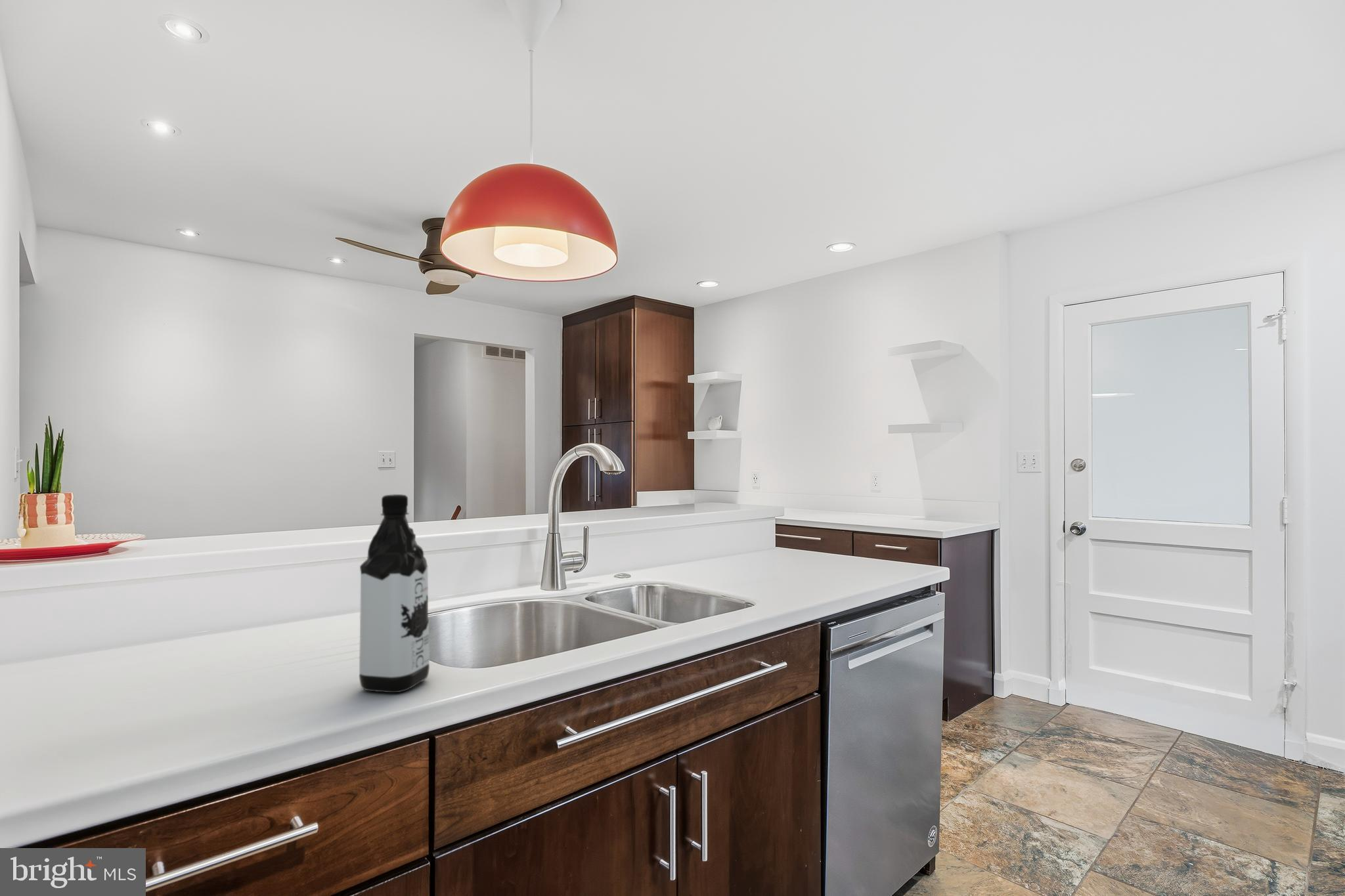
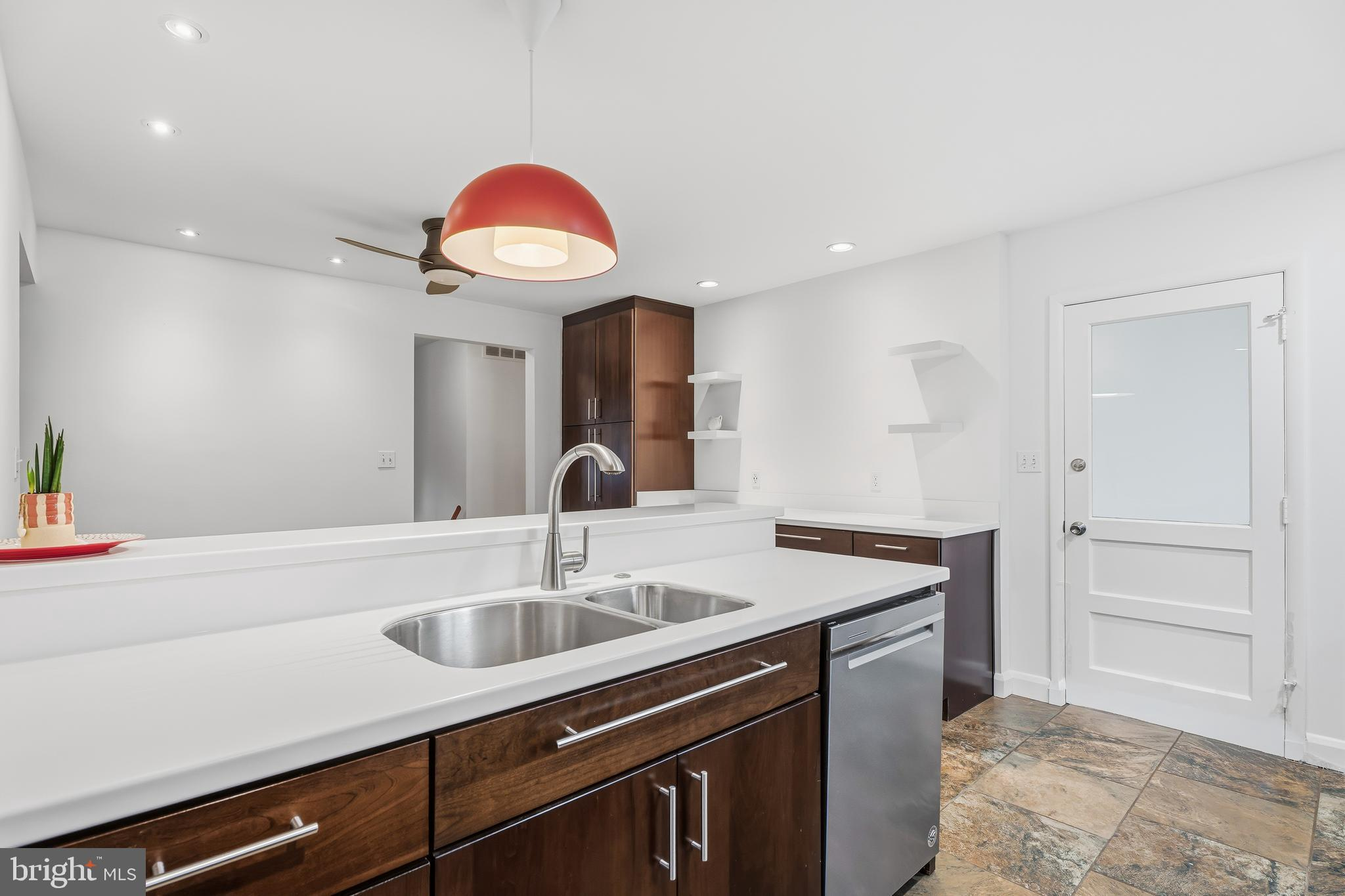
- water bottle (395, 589)
